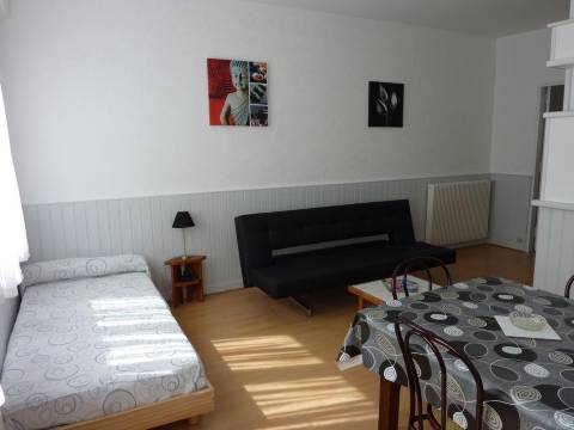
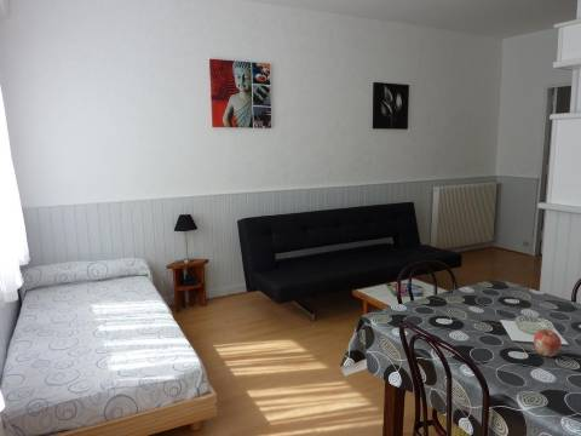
+ fruit (547, 342)
